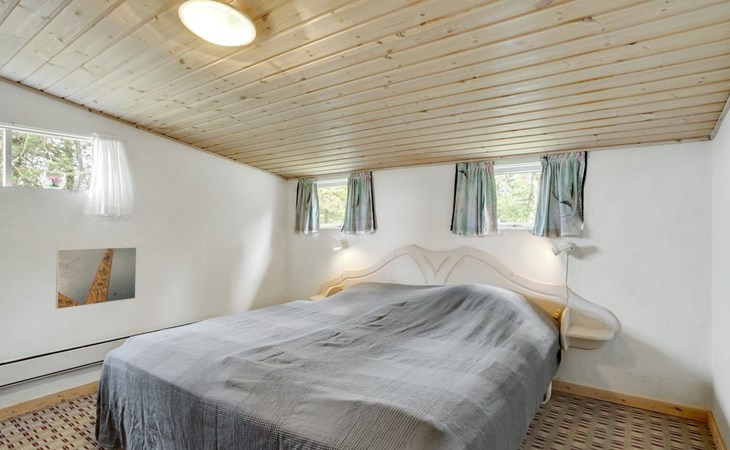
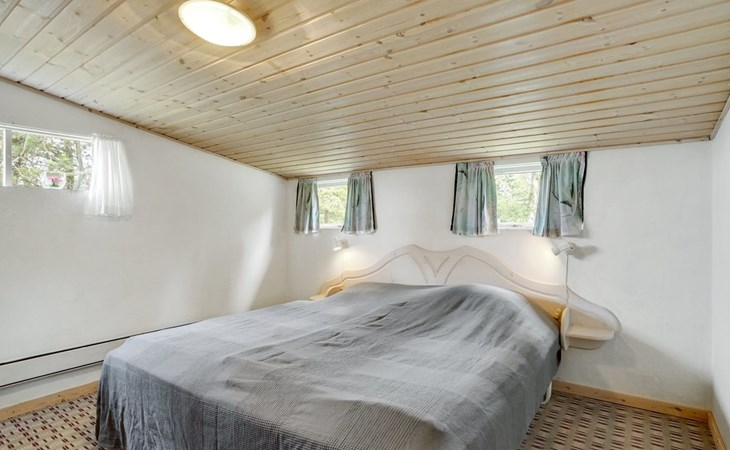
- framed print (99, 275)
